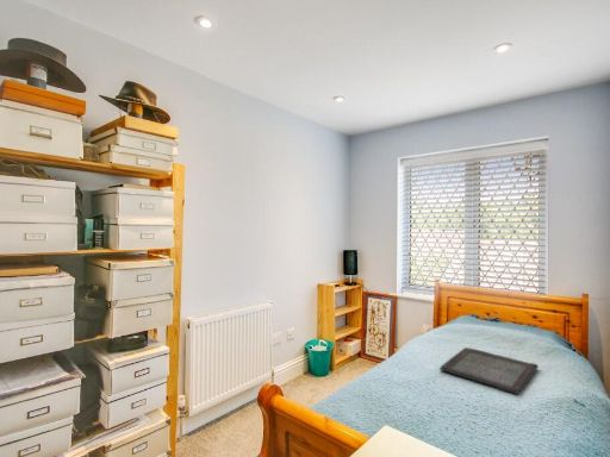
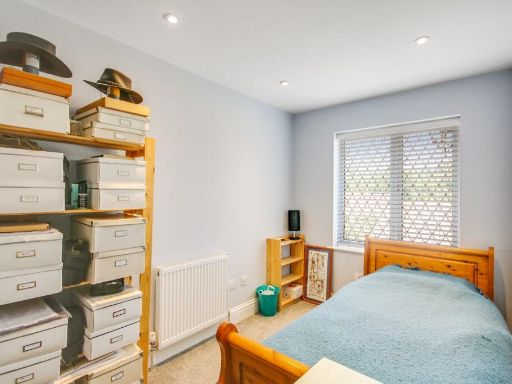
- serving tray (487, 367)
